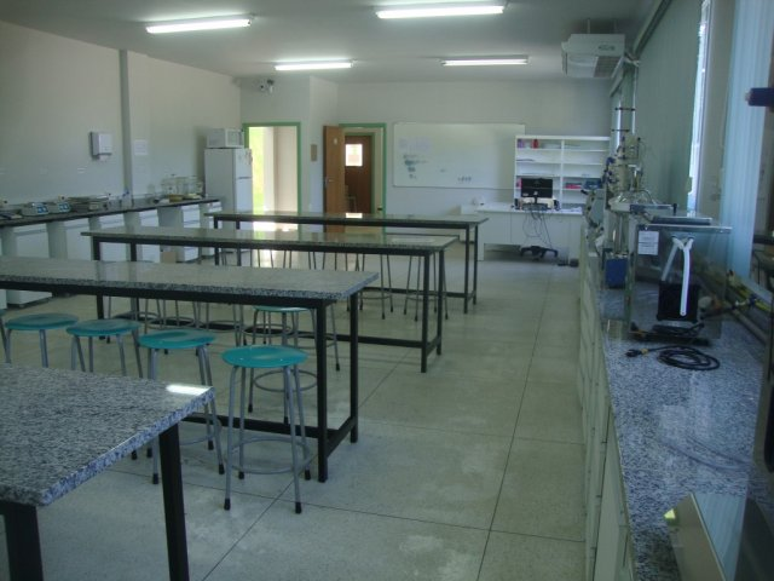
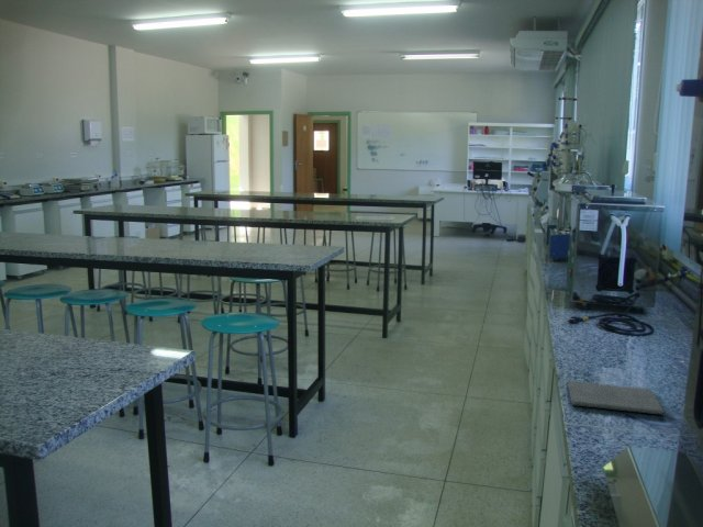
+ notepad (612, 396)
